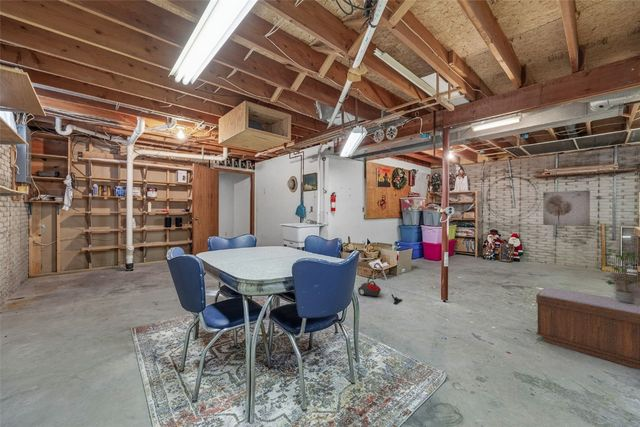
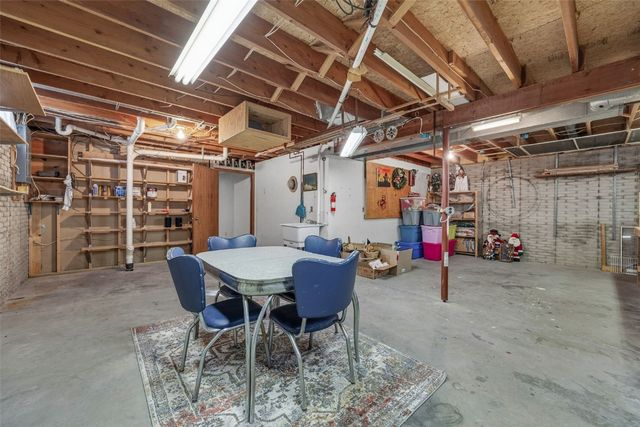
- vacuum cleaner (373, 281)
- potted plant (618, 270)
- bench (593, 323)
- wall art (565, 208)
